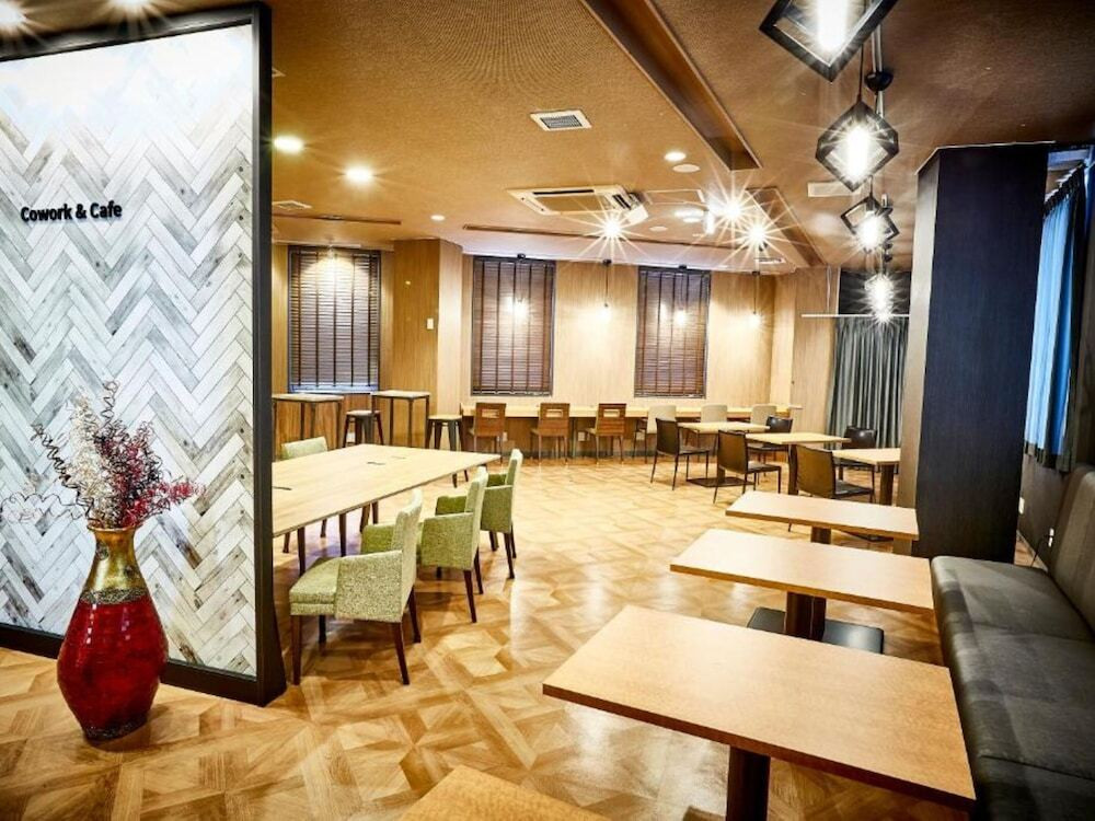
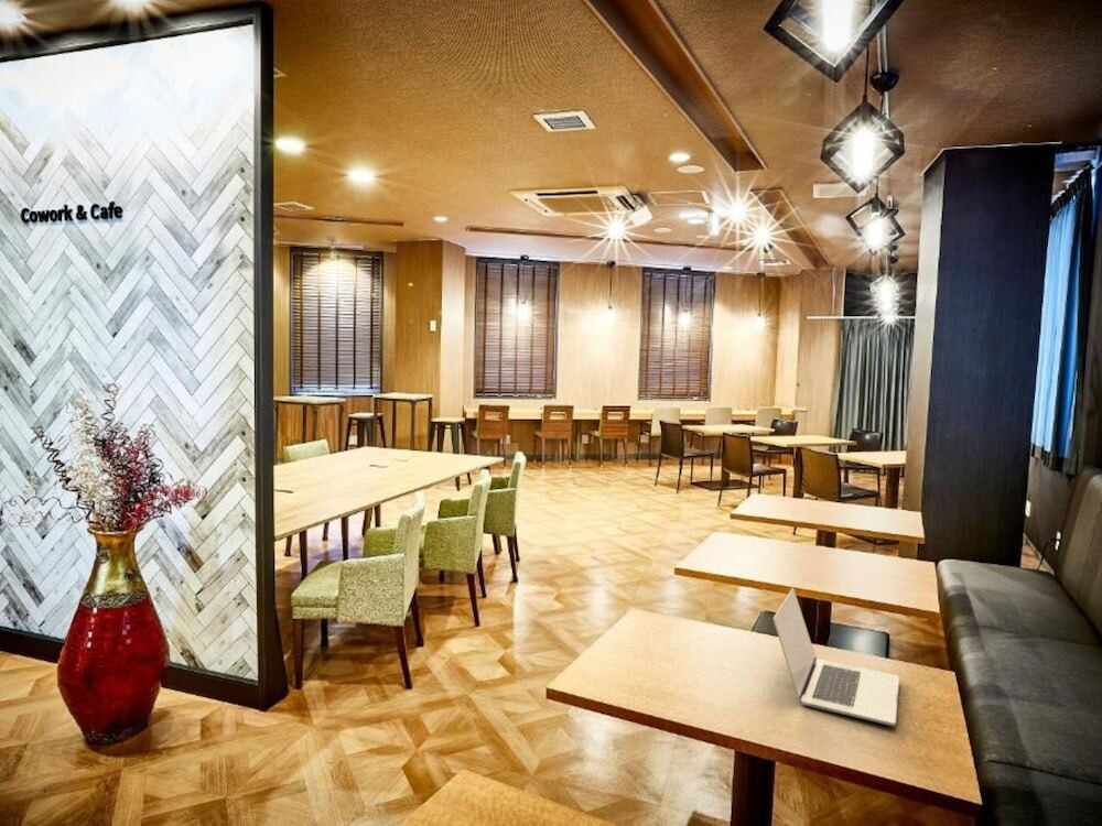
+ laptop (834, 662)
